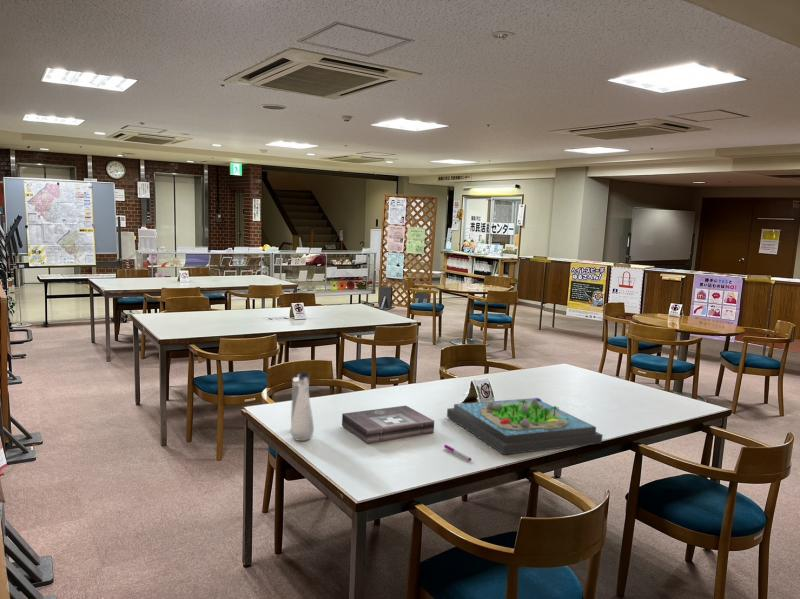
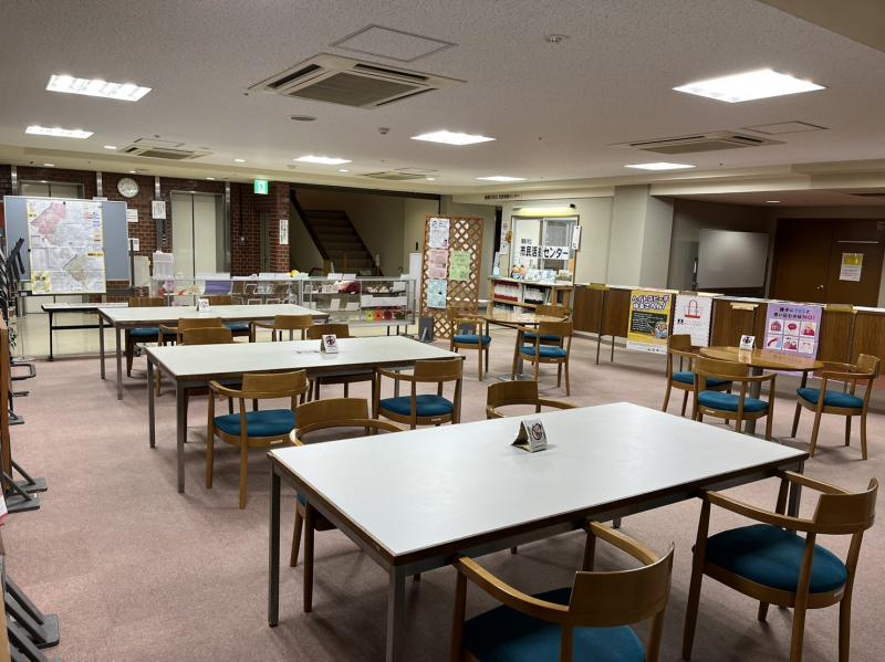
- pen (457, 452)
- first aid kit (387, 423)
- board game (521, 416)
- water bottle (301, 403)
